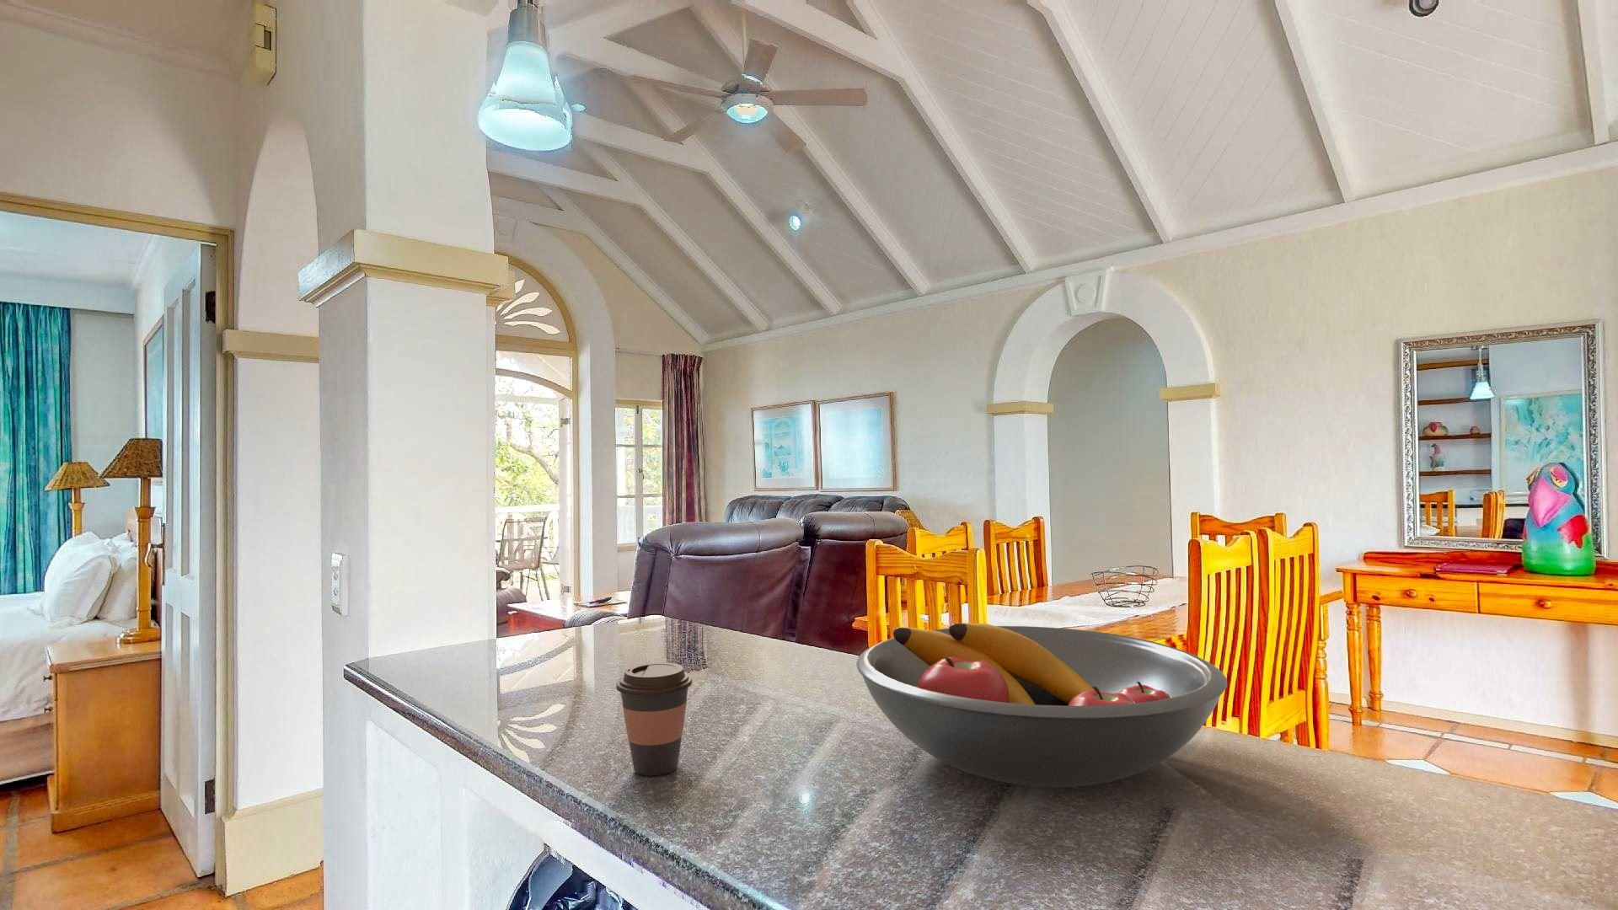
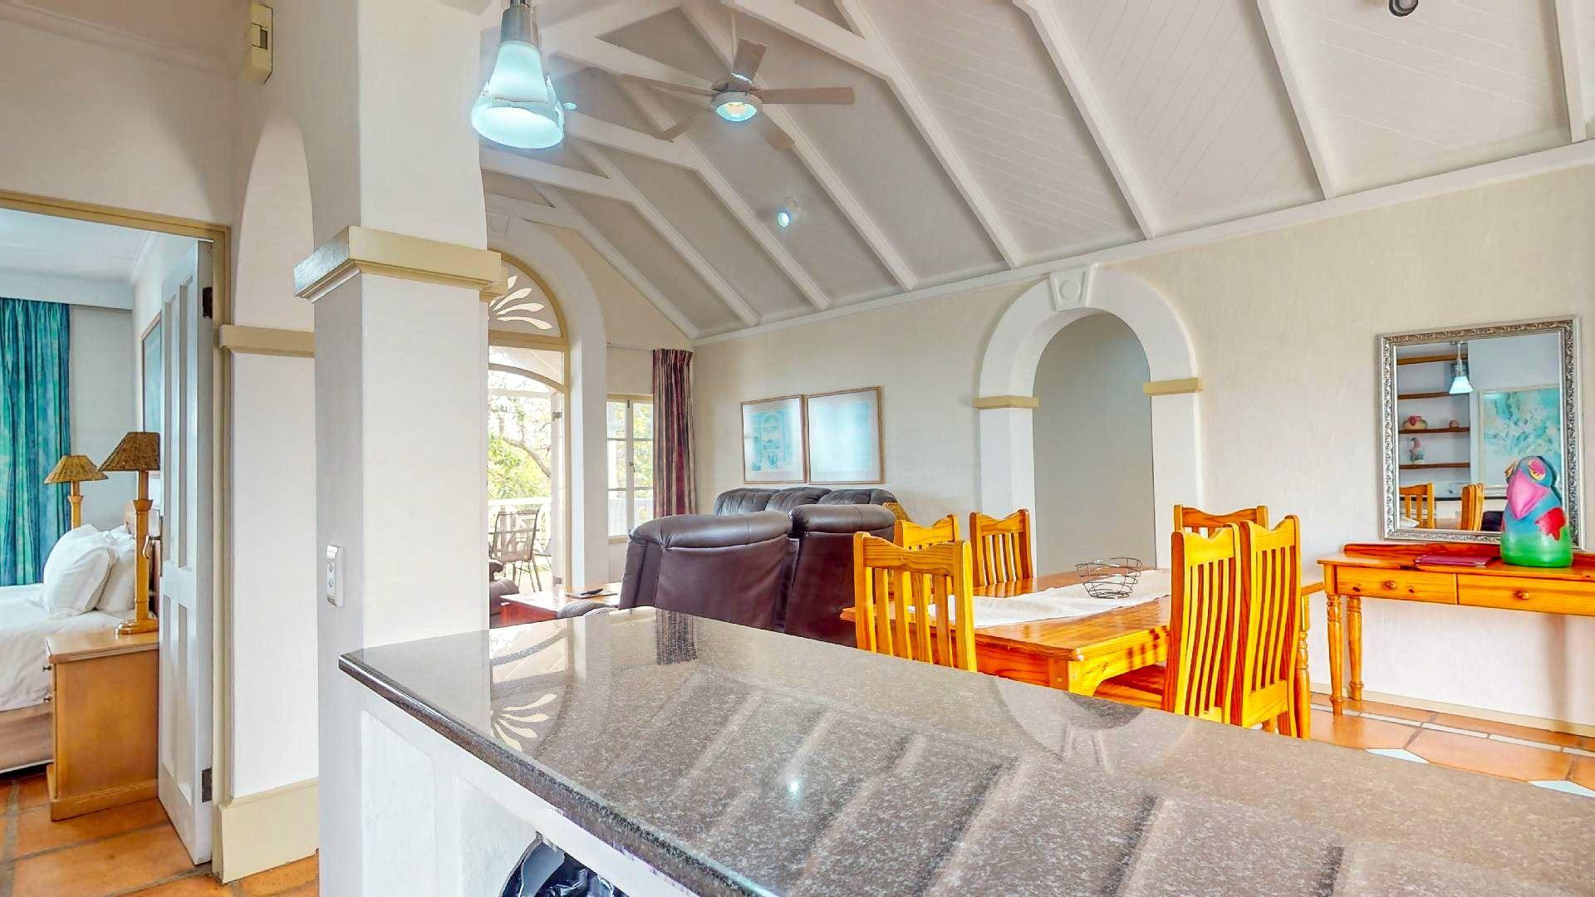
- coffee cup (655, 718)
- fruit bowl (1030, 696)
